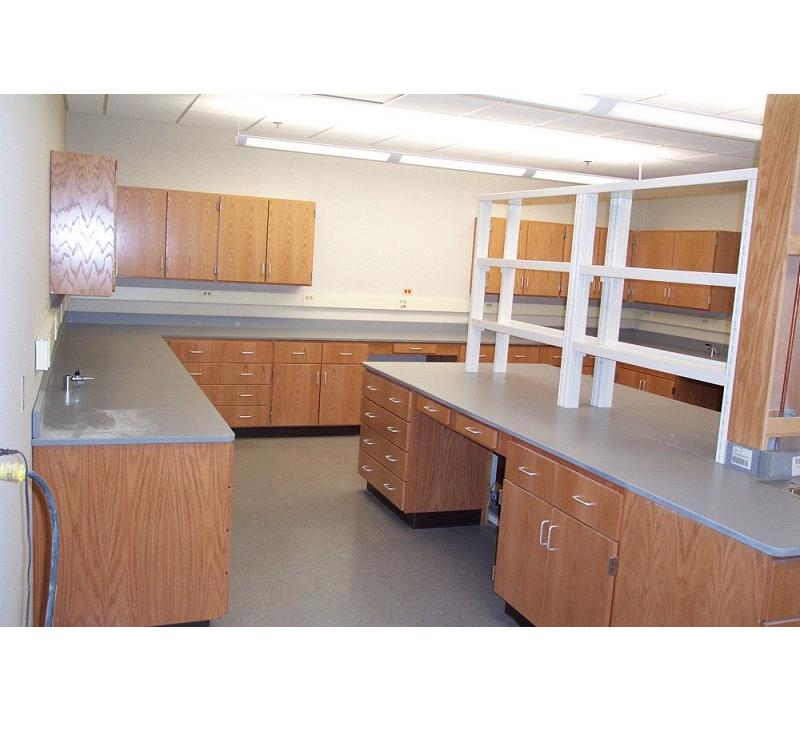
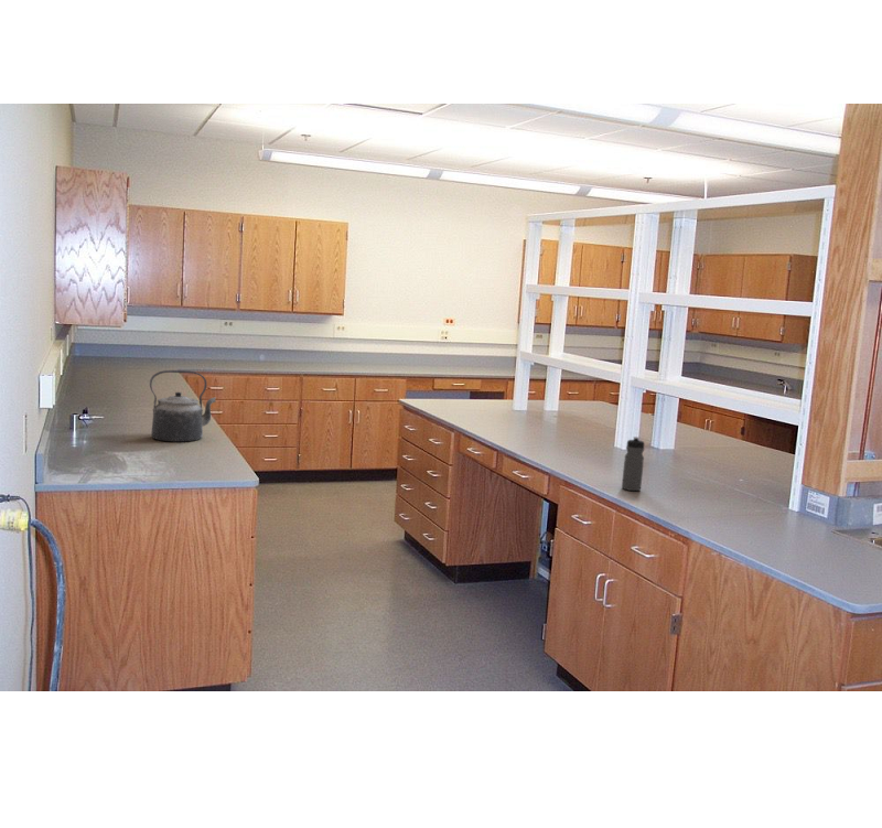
+ kettle (183, 404)
+ water bottle (633, 463)
